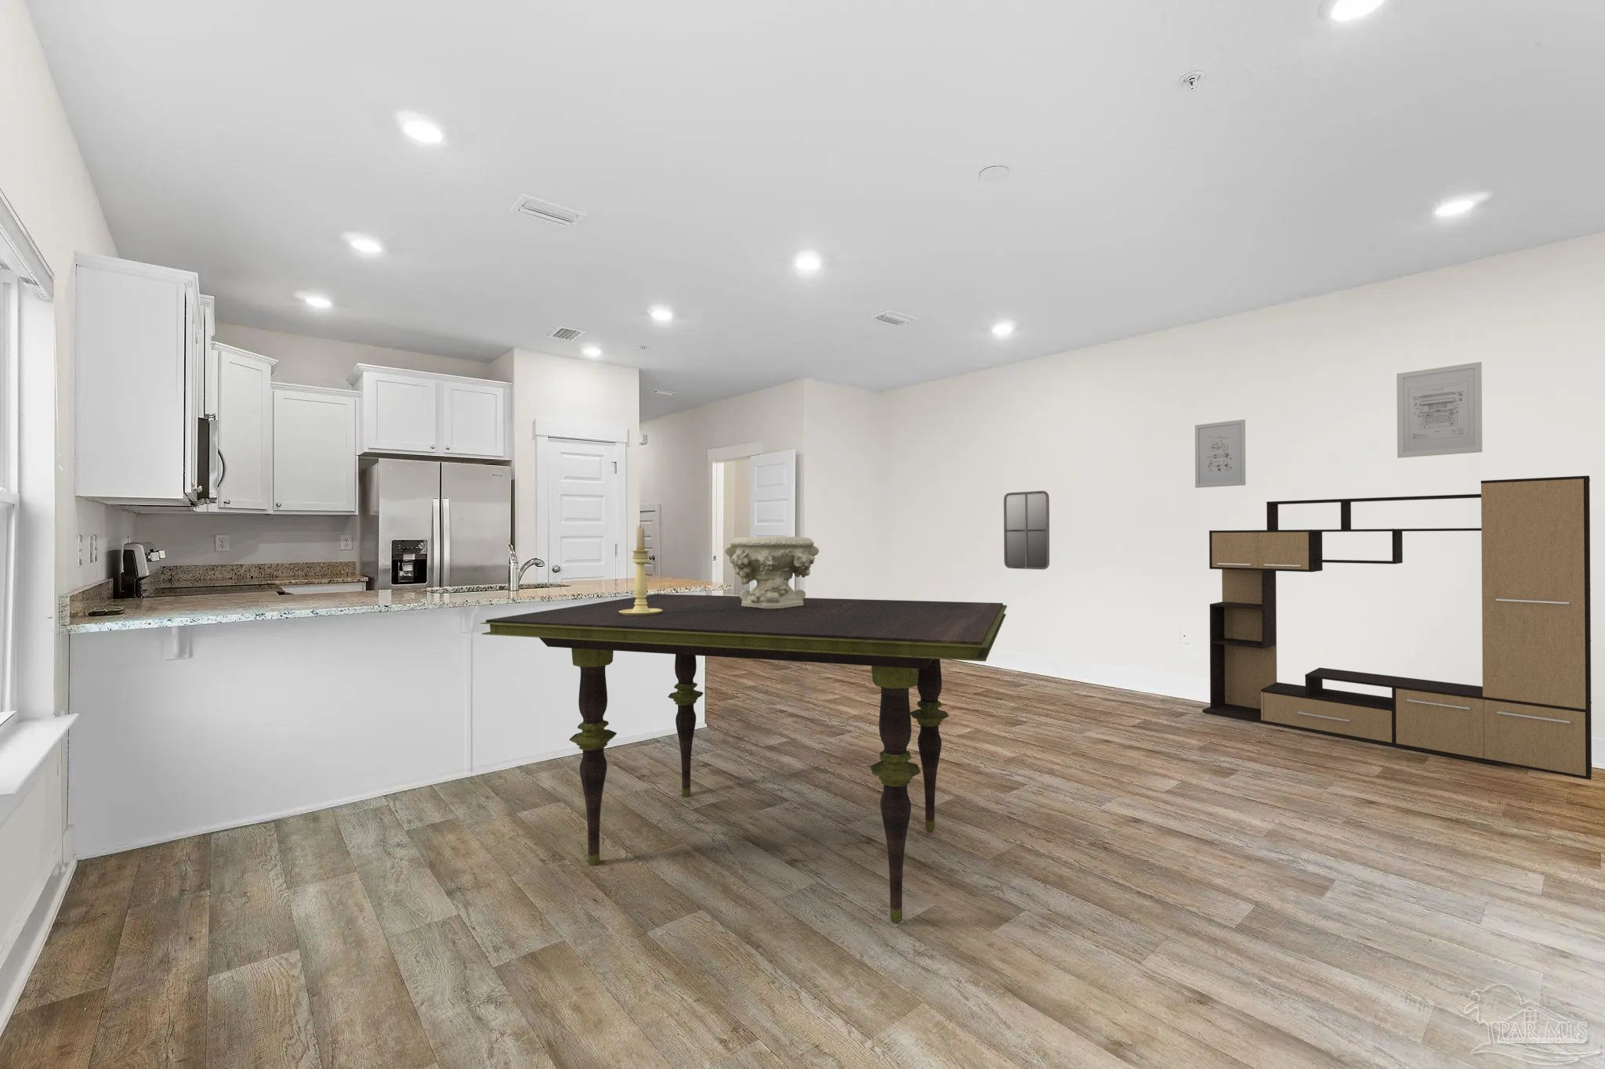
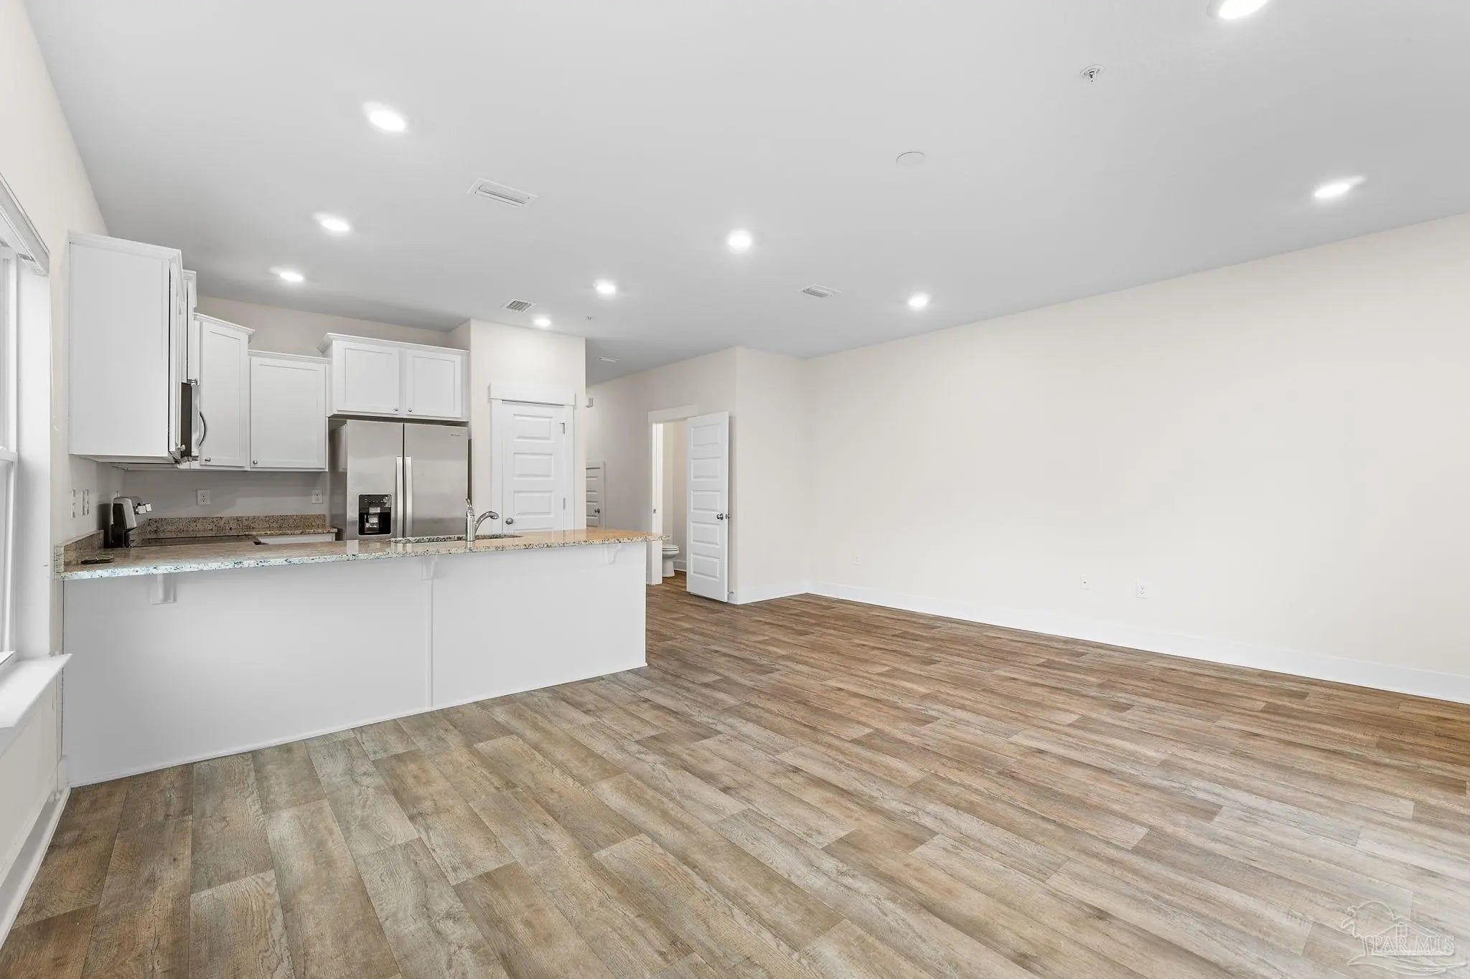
- wall art (1438, 412)
- dining table (771, 660)
- decorative bowl (768, 571)
- wall art (1220, 455)
- media console (1369, 563)
- home mirror (1026, 530)
- candle holder (641, 568)
